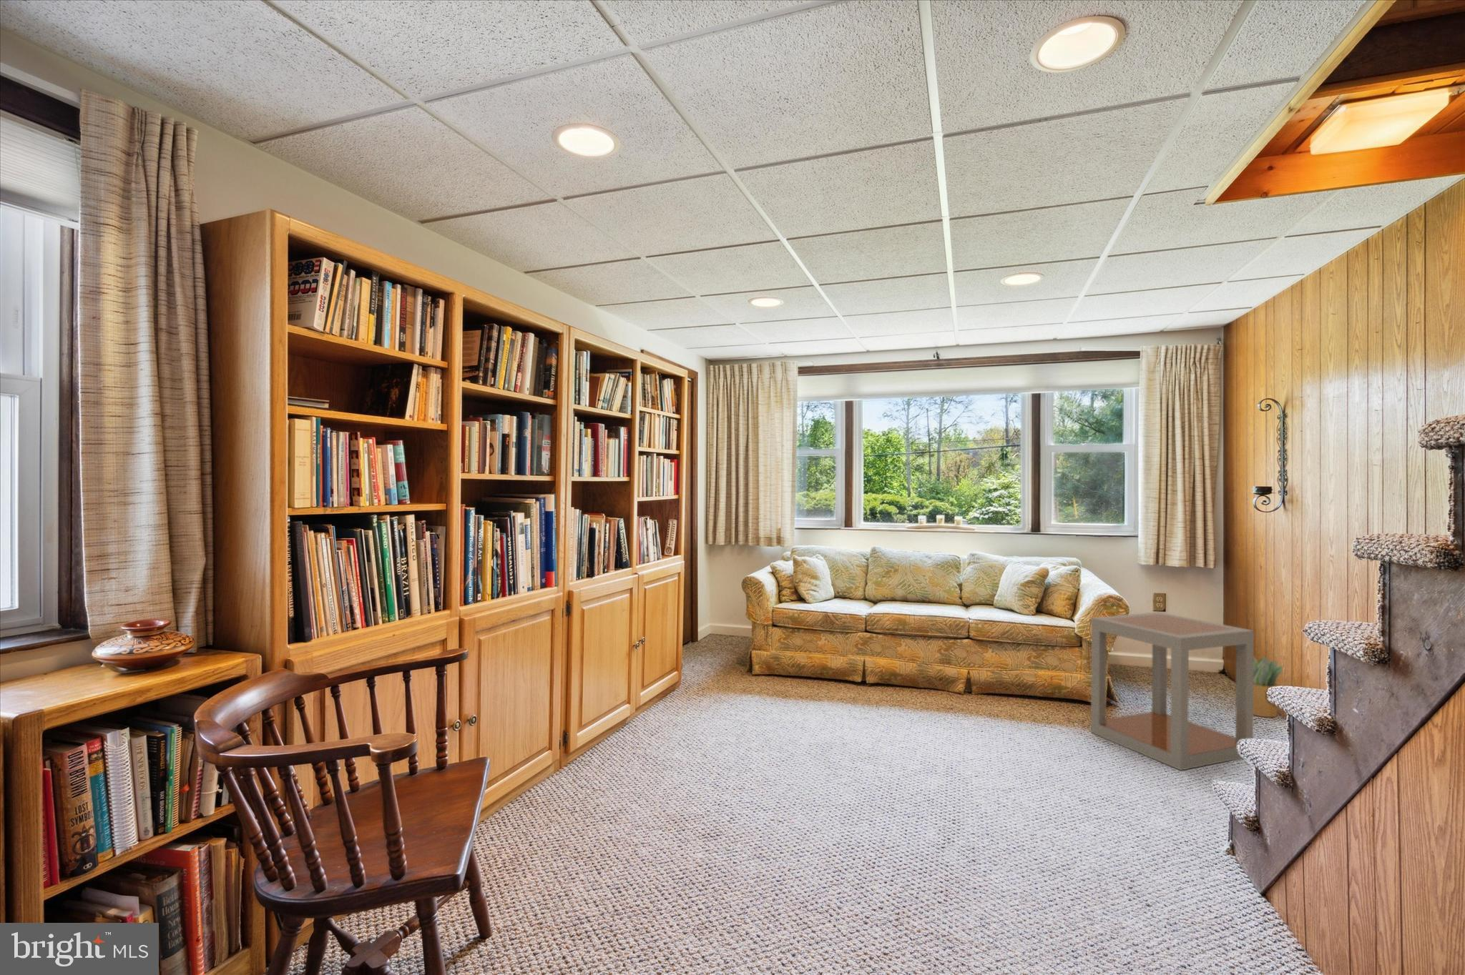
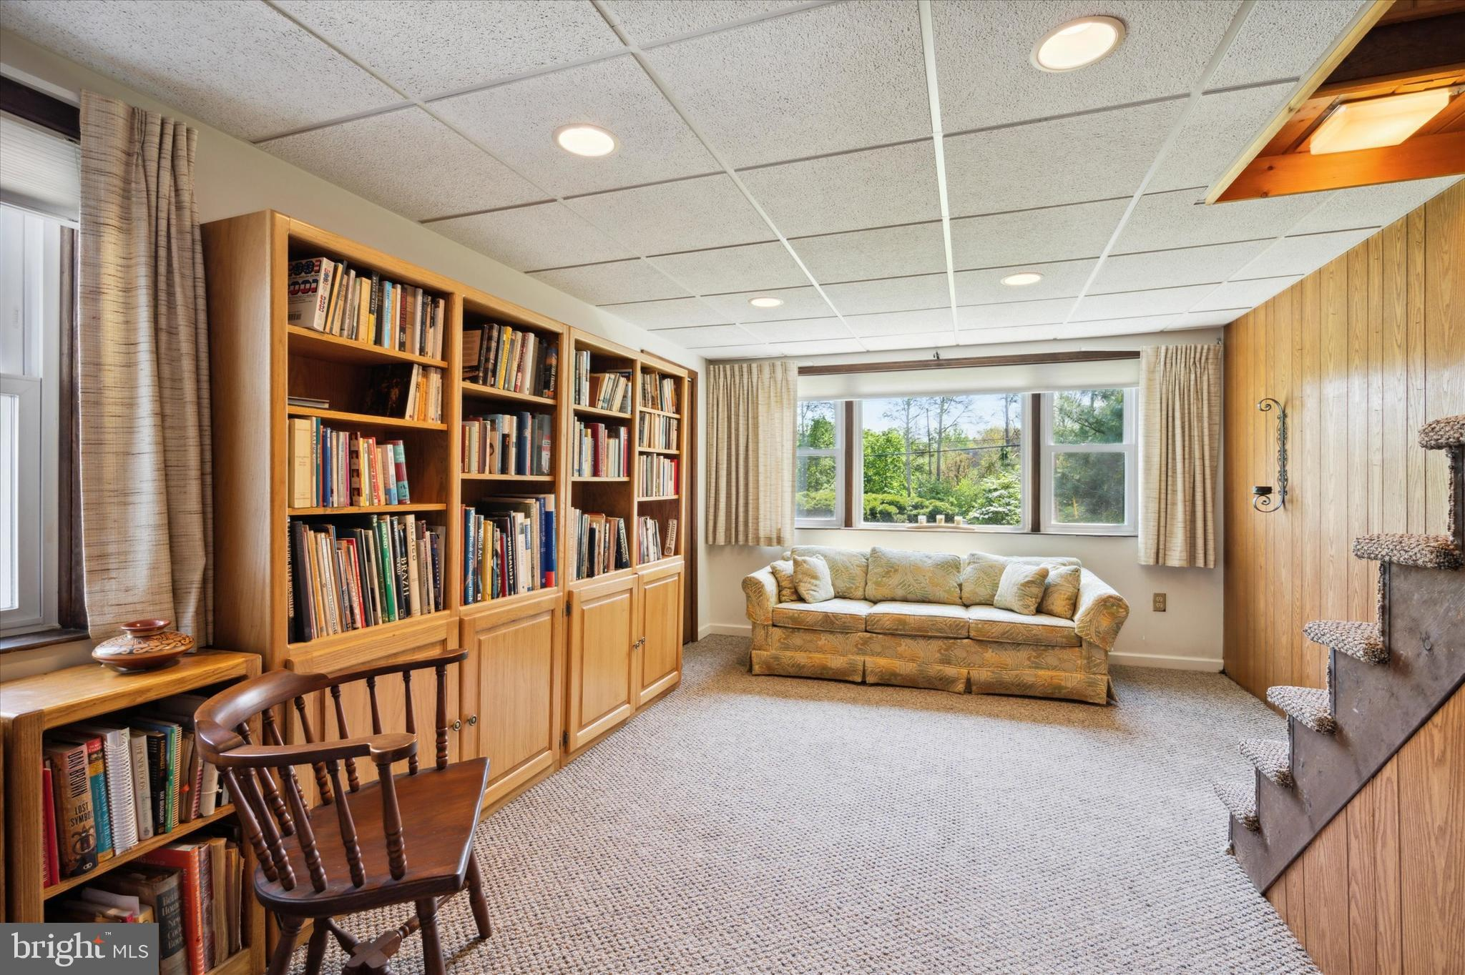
- side table (1166, 683)
- potted plant (1257, 684)
